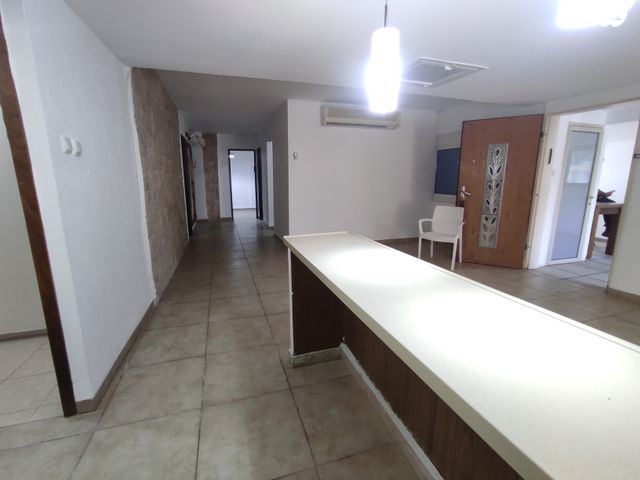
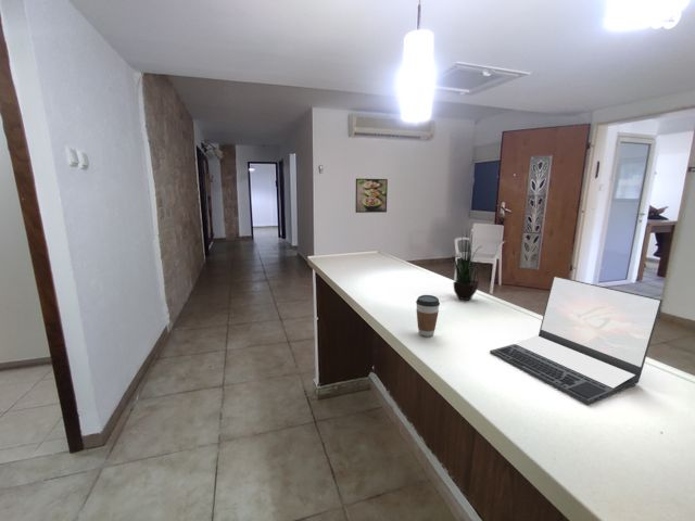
+ coffee cup (427, 315)
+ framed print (371, 195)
+ laptop (568, 329)
+ potted plant (465, 258)
